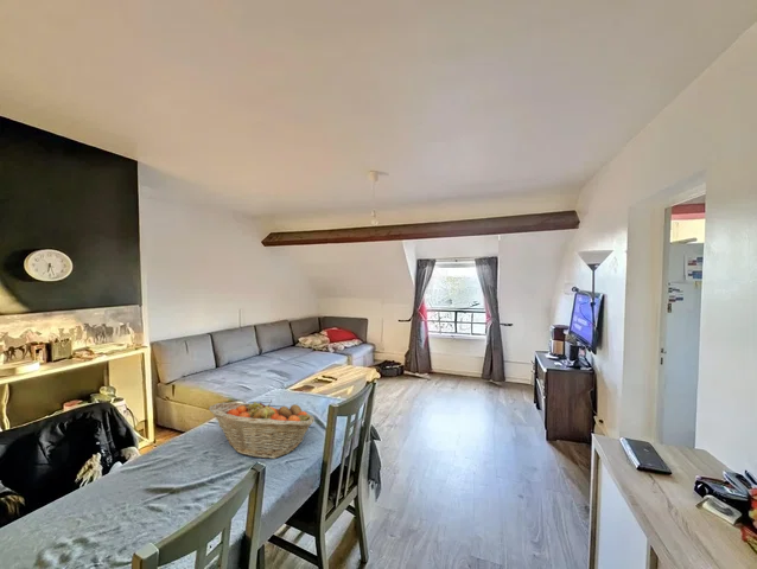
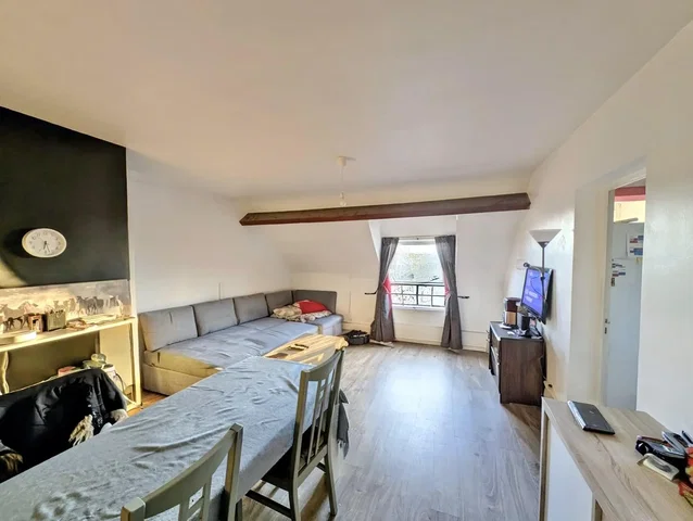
- fruit basket (262, 421)
